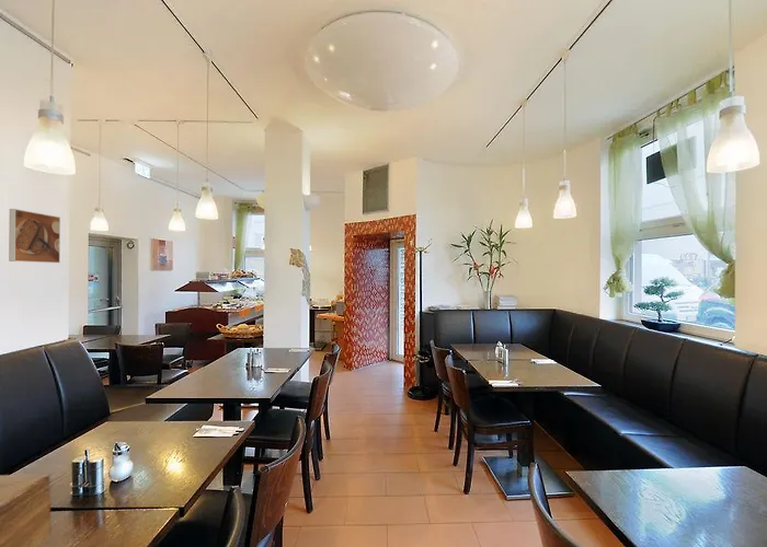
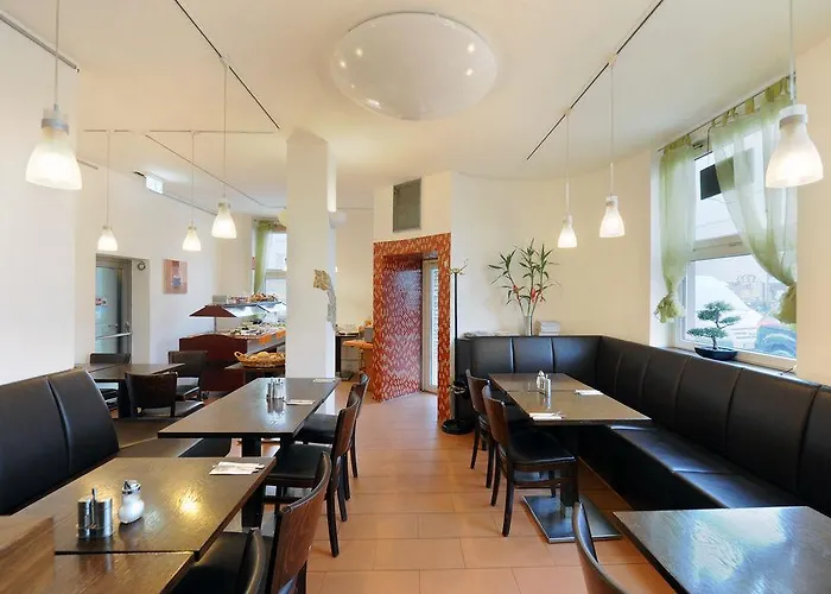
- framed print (36, 237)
